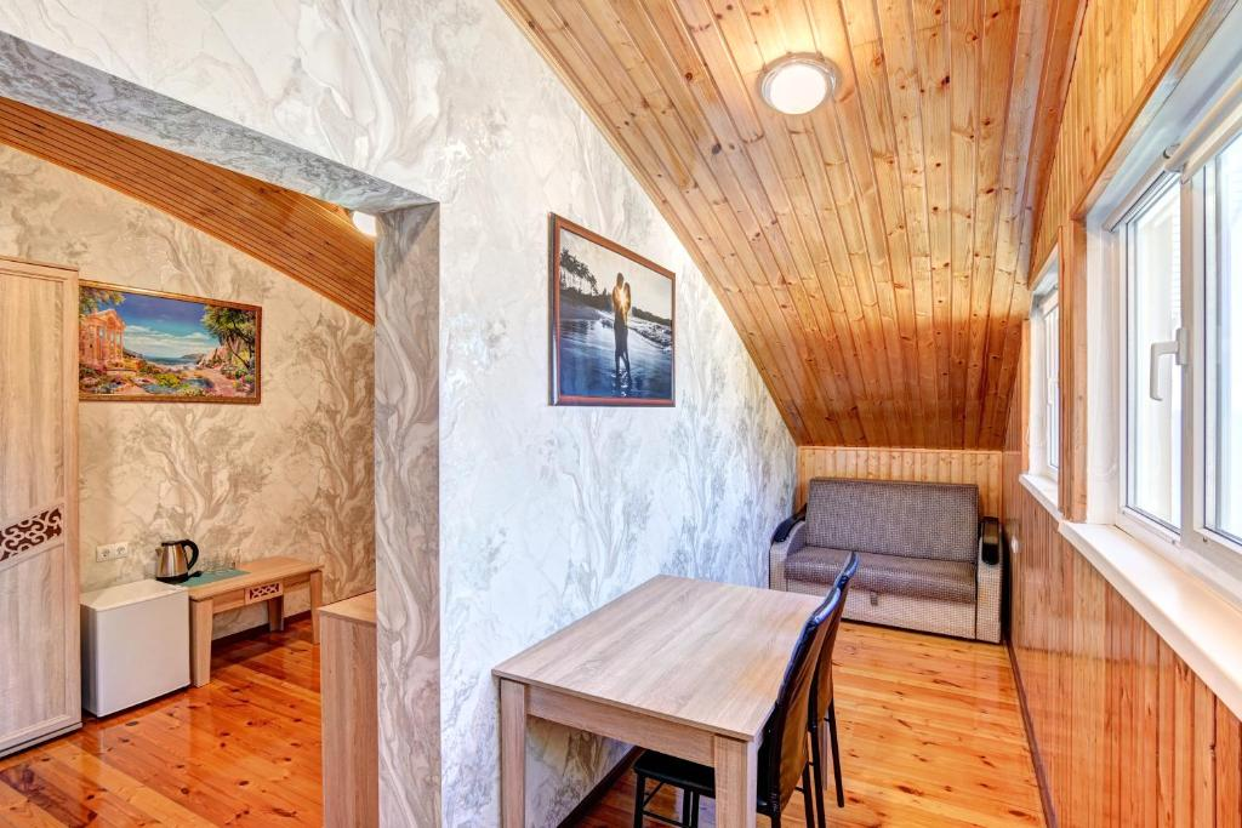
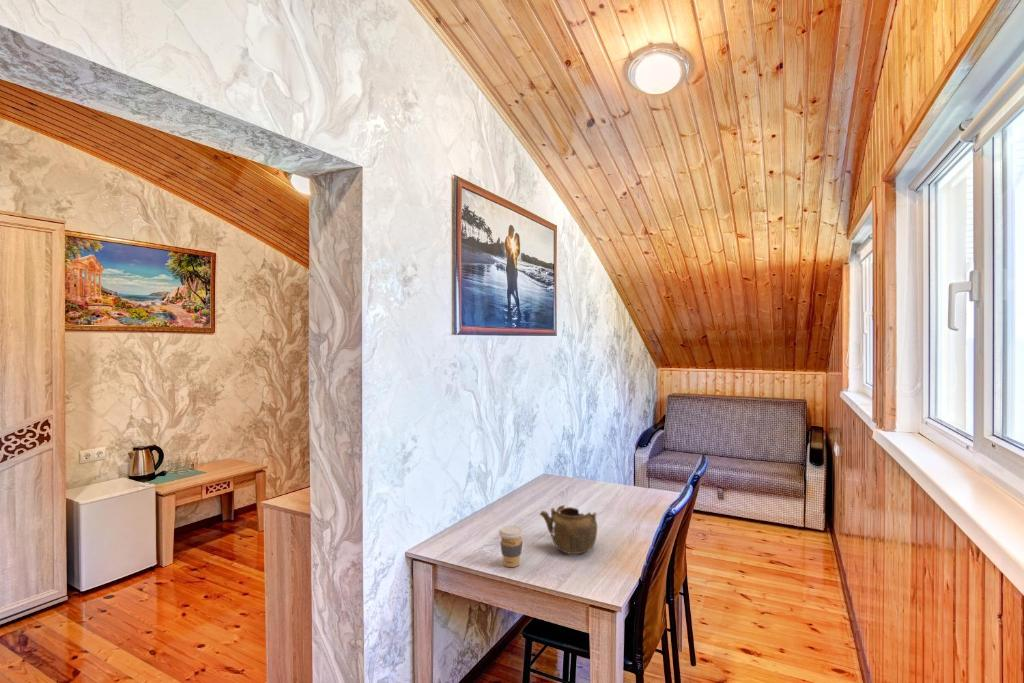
+ coffee cup (511, 546)
+ teapot (568, 527)
